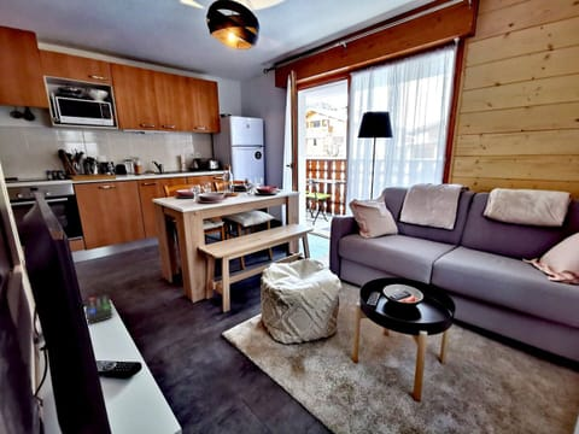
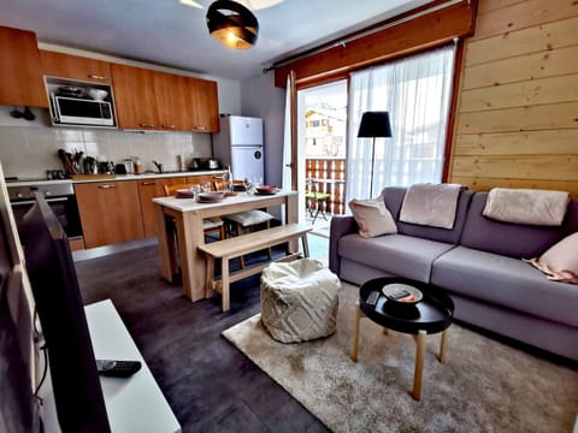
- remote control (99, 307)
